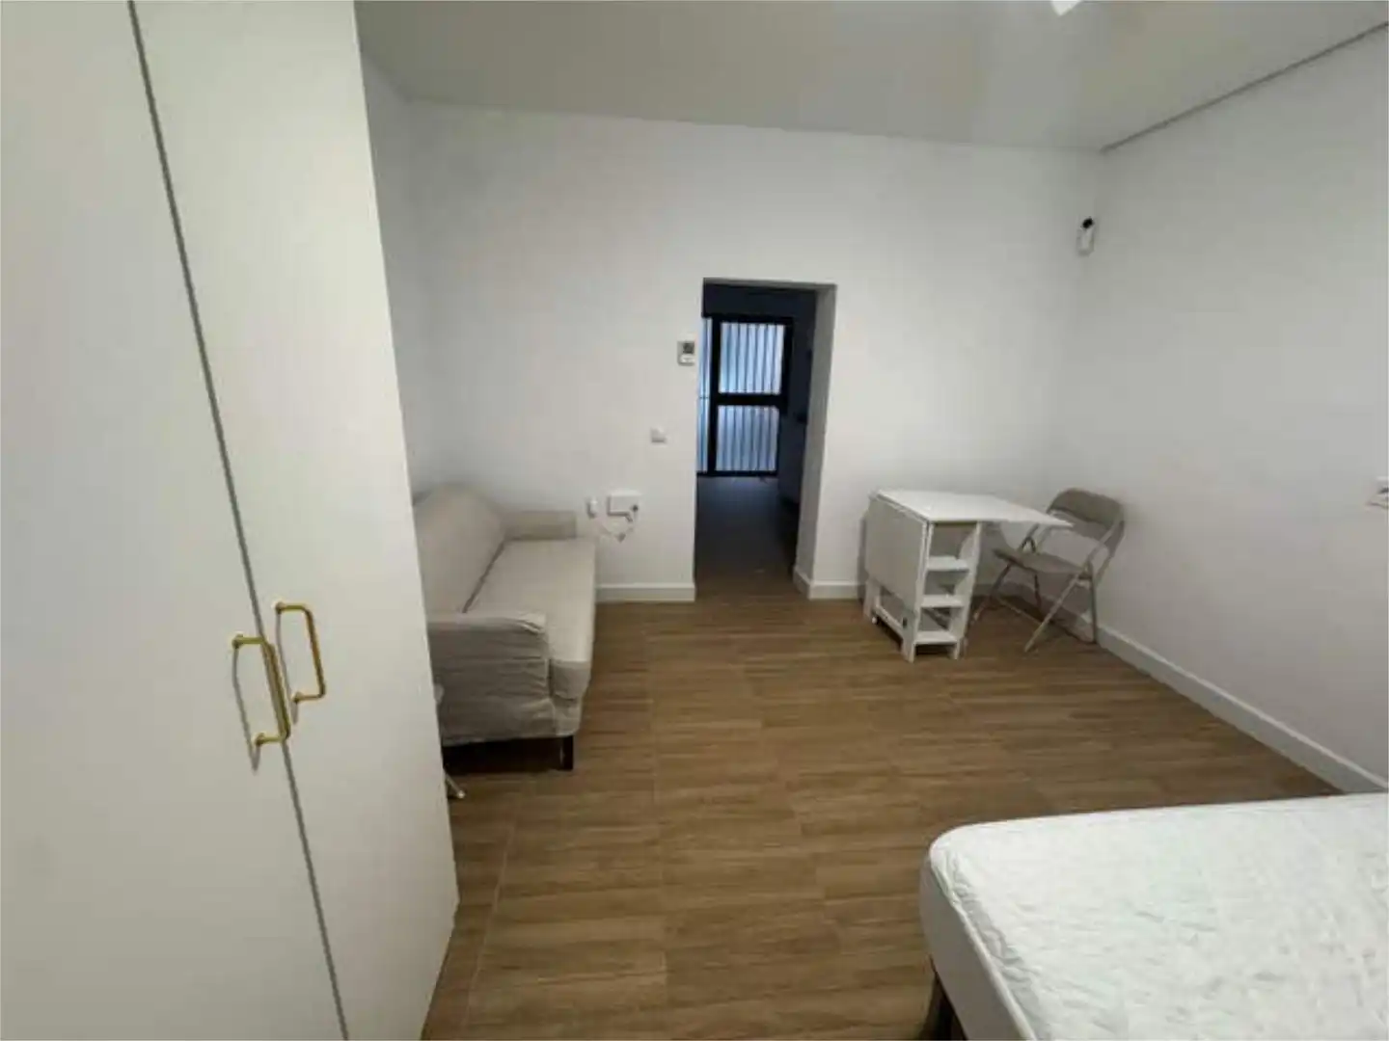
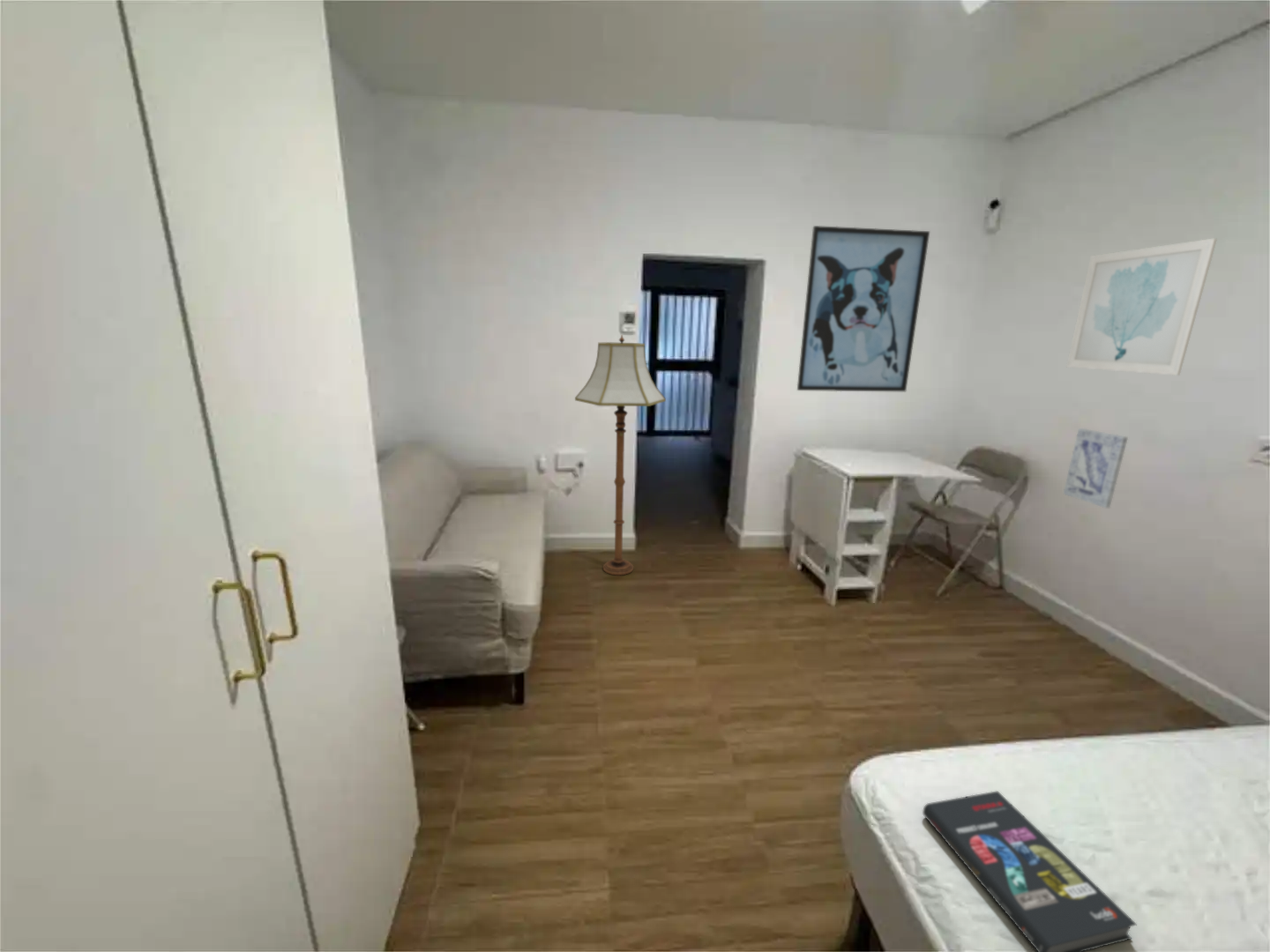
+ wall art (861, 313)
+ wall art (1094, 467)
+ wall art (1132, 311)
+ floor lamp (619, 457)
+ book (1017, 864)
